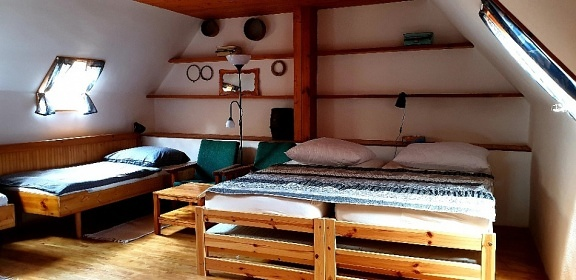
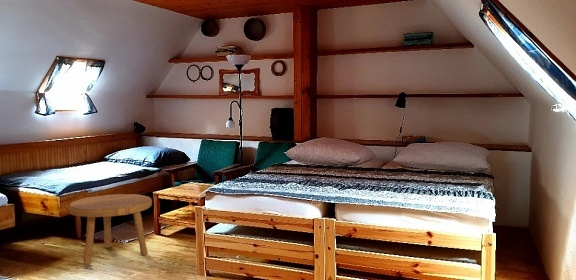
+ footstool (110, 227)
